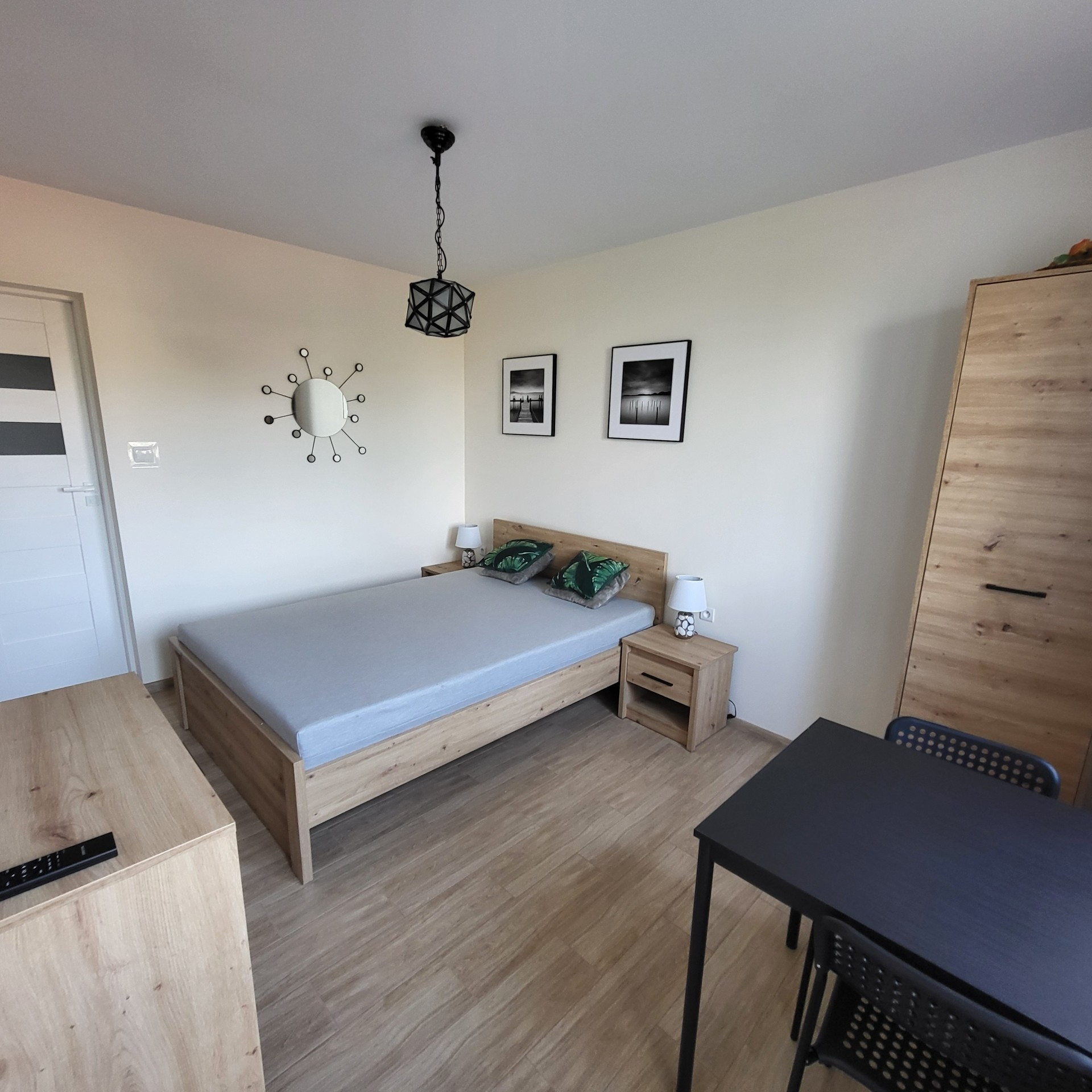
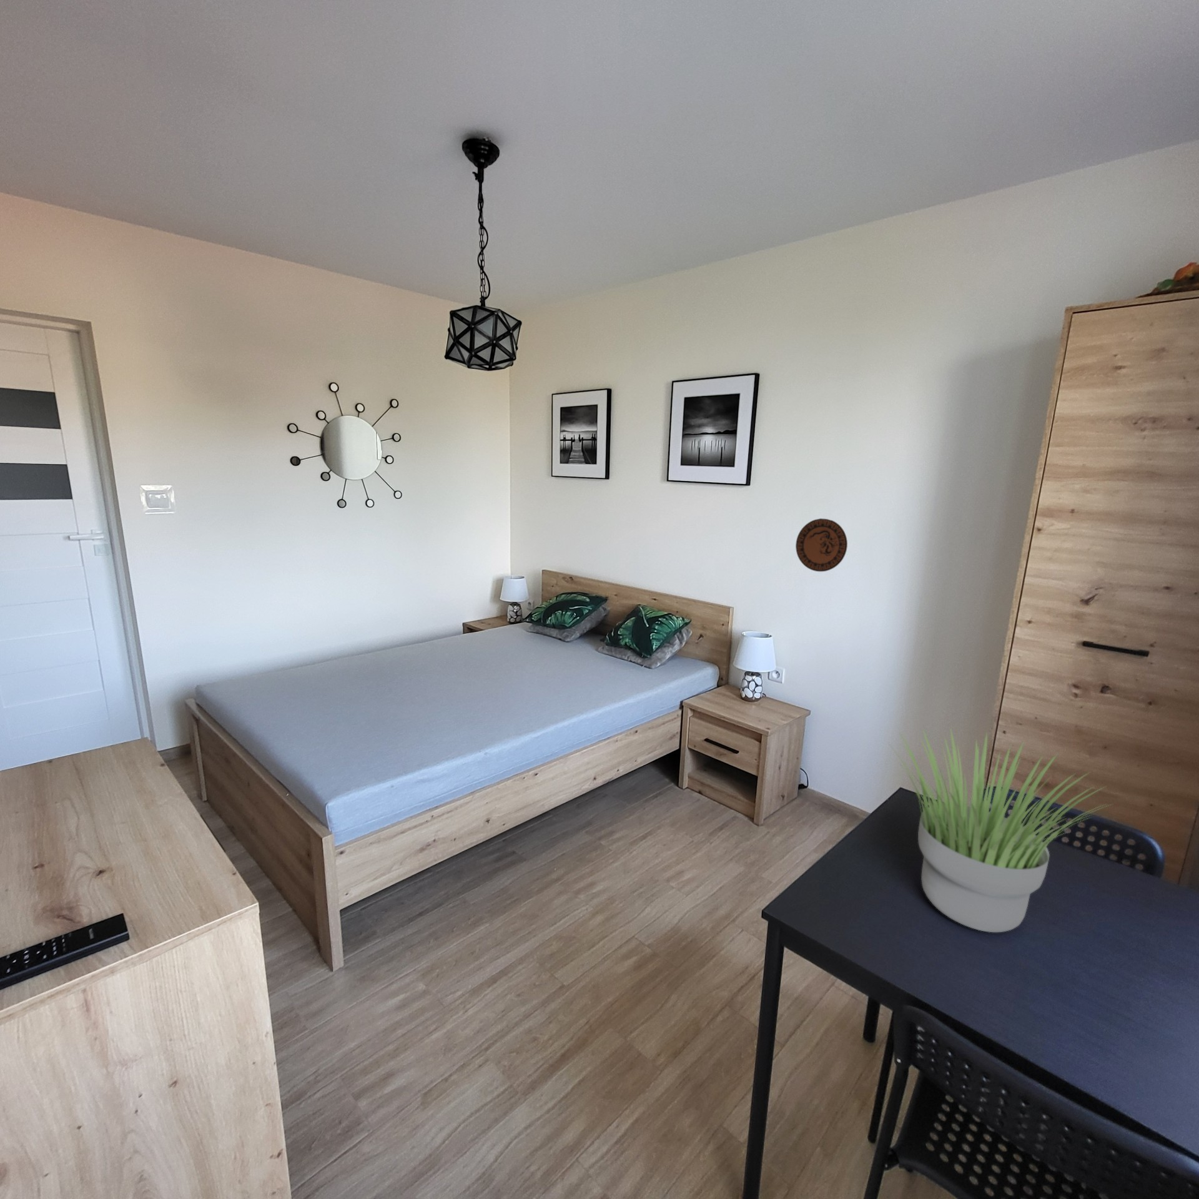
+ decorative plate (820, 546)
+ potted plant (978, 837)
